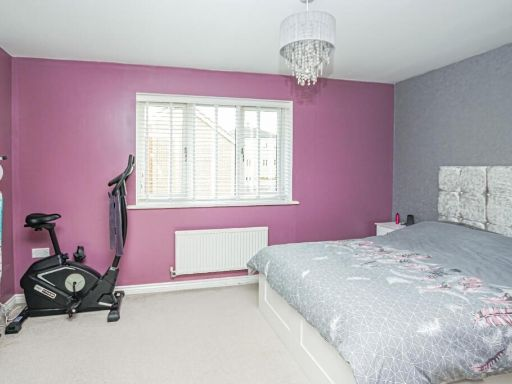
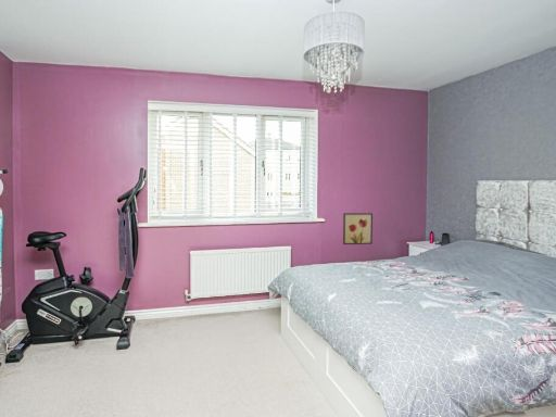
+ wall art (357, 228)
